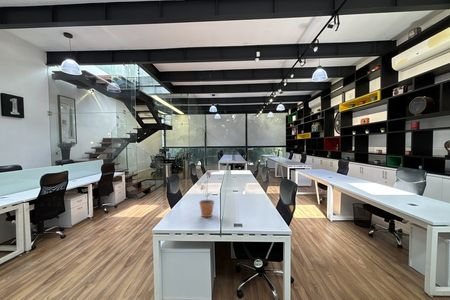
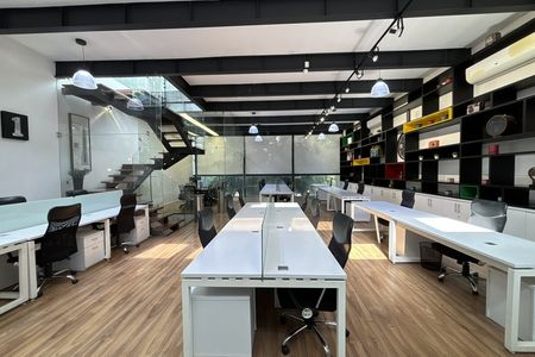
- potted plant (205, 193)
